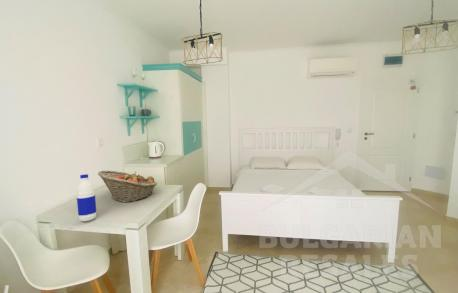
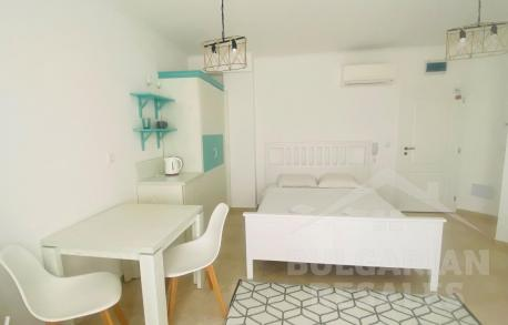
- fruit basket (128, 182)
- water bottle (86, 197)
